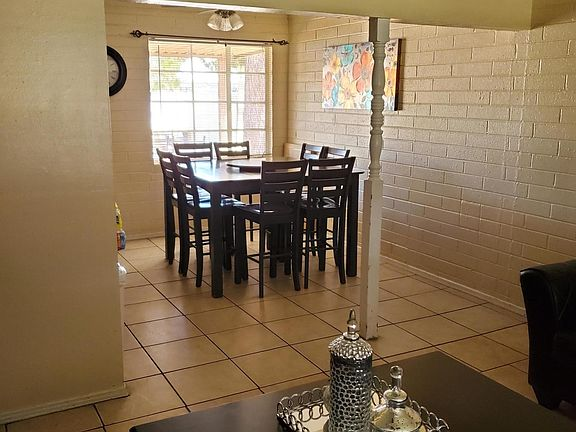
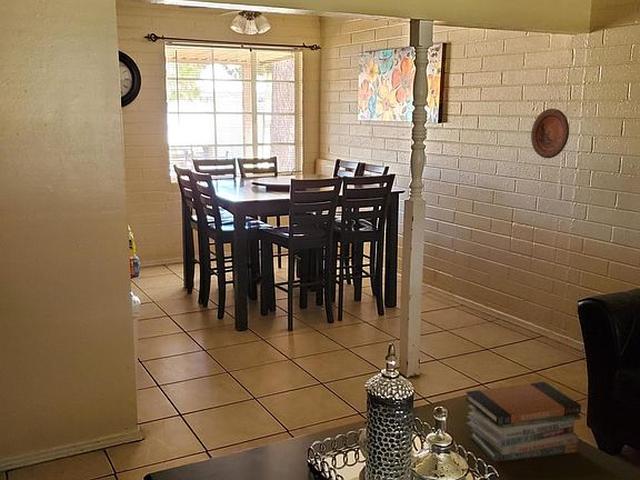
+ decorative plate (550, 133)
+ book stack (521, 421)
